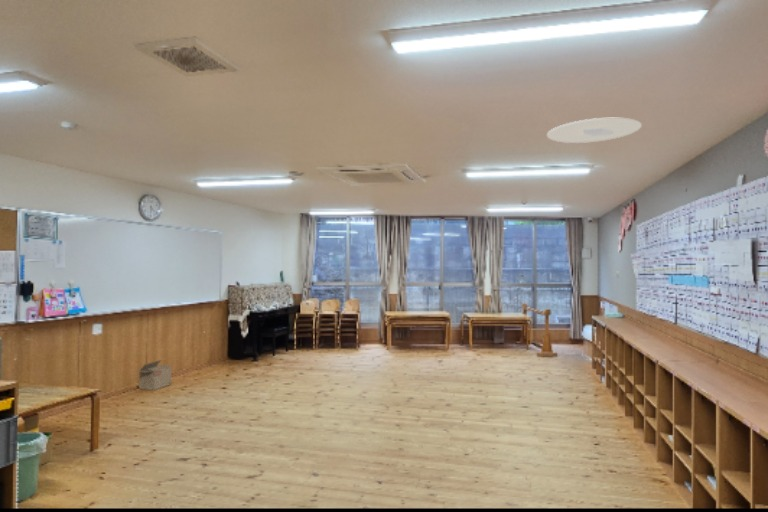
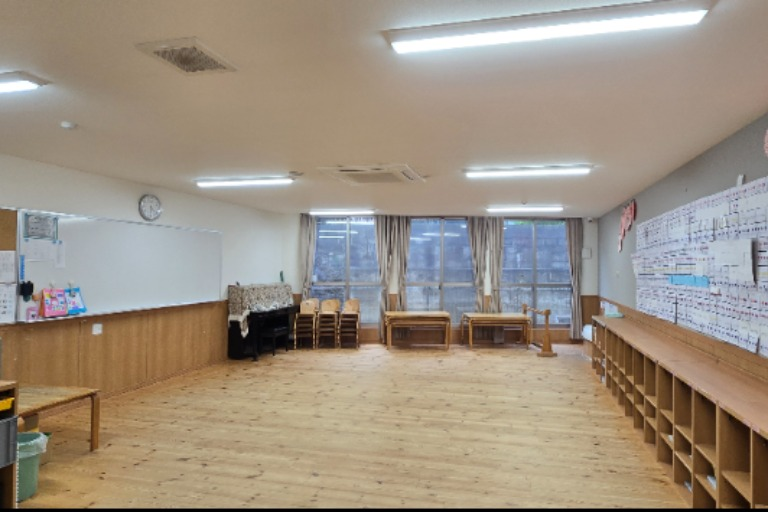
- ceiling light (592, 127)
- cardboard box (151, 375)
